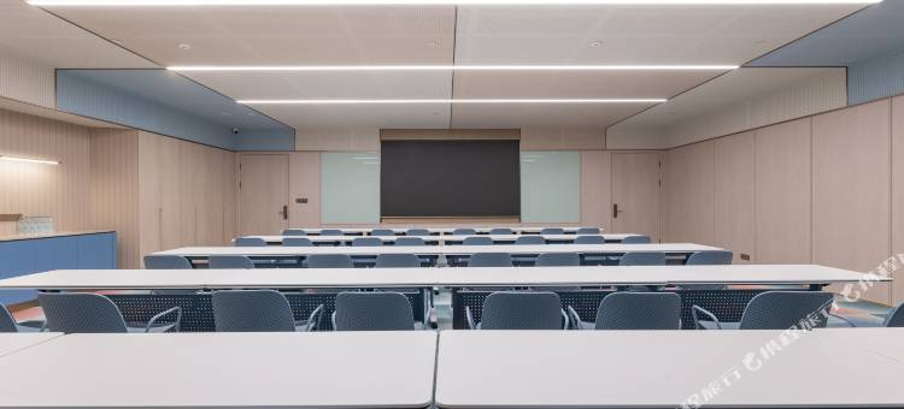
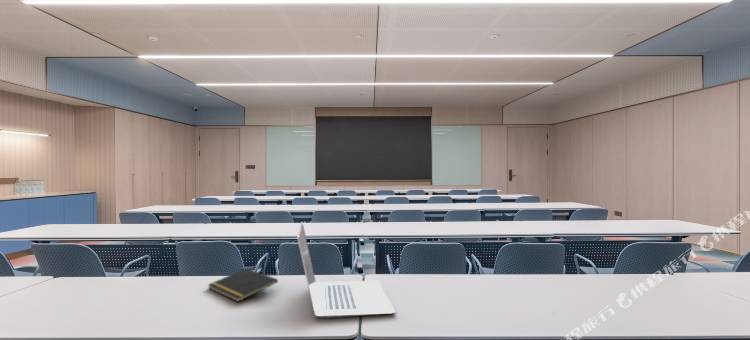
+ laptop (343, 281)
+ notepad (242, 283)
